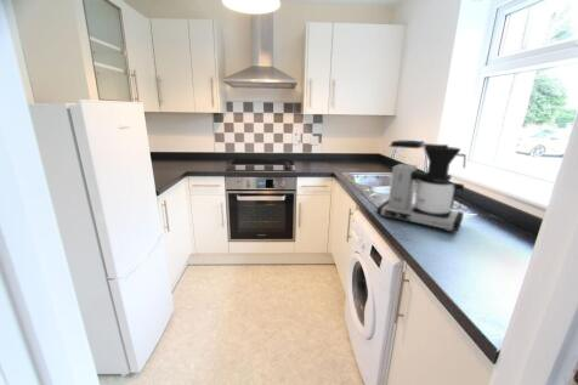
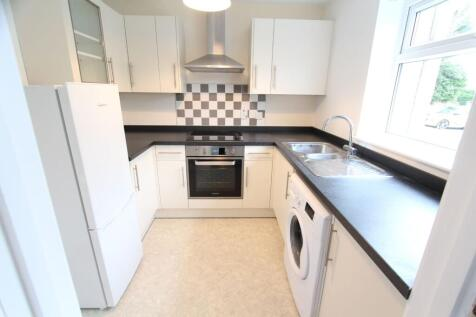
- coffee maker (424, 182)
